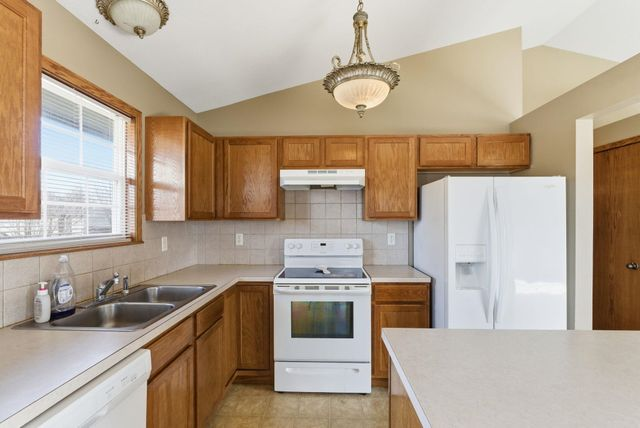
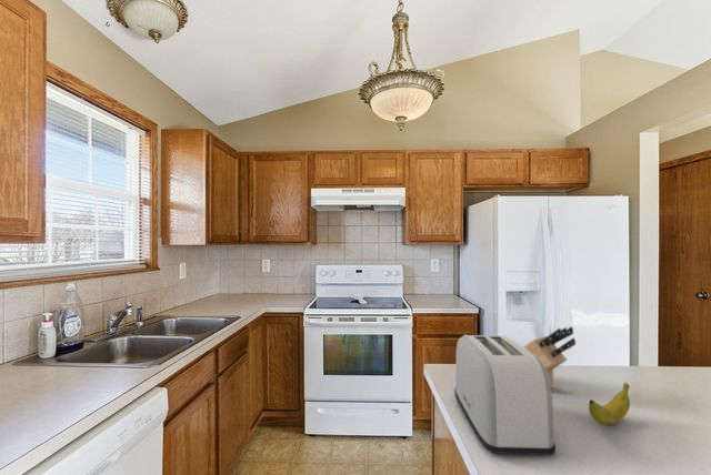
+ knife block (531, 351)
+ toaster (495, 381)
+ banana (610, 406)
